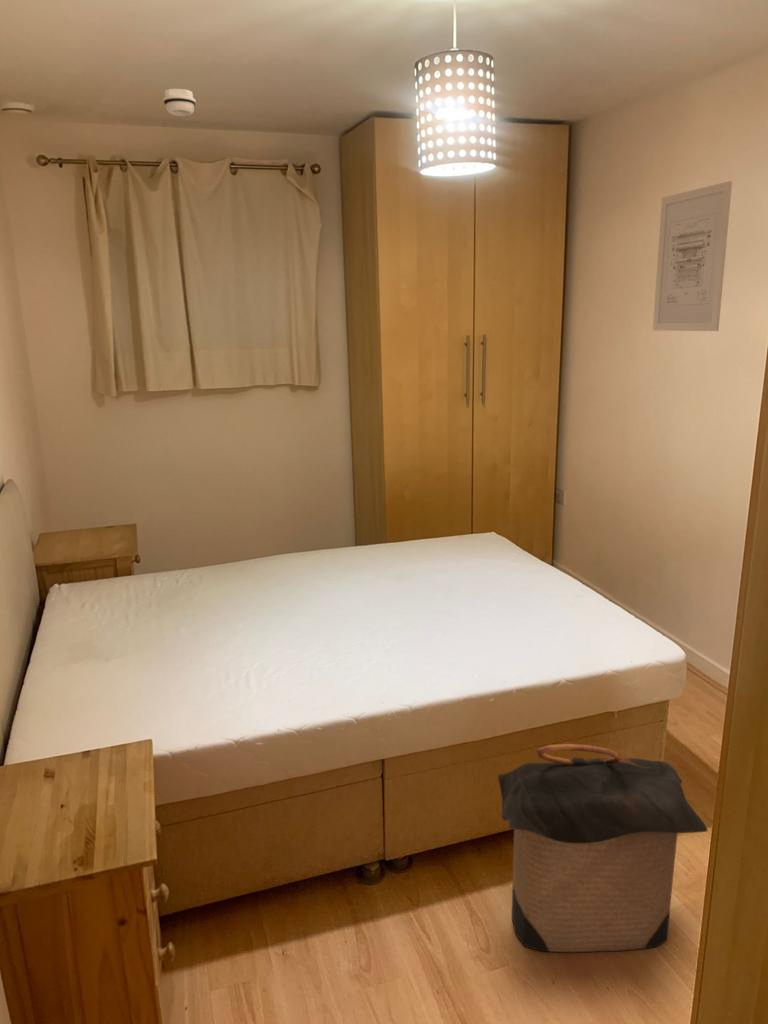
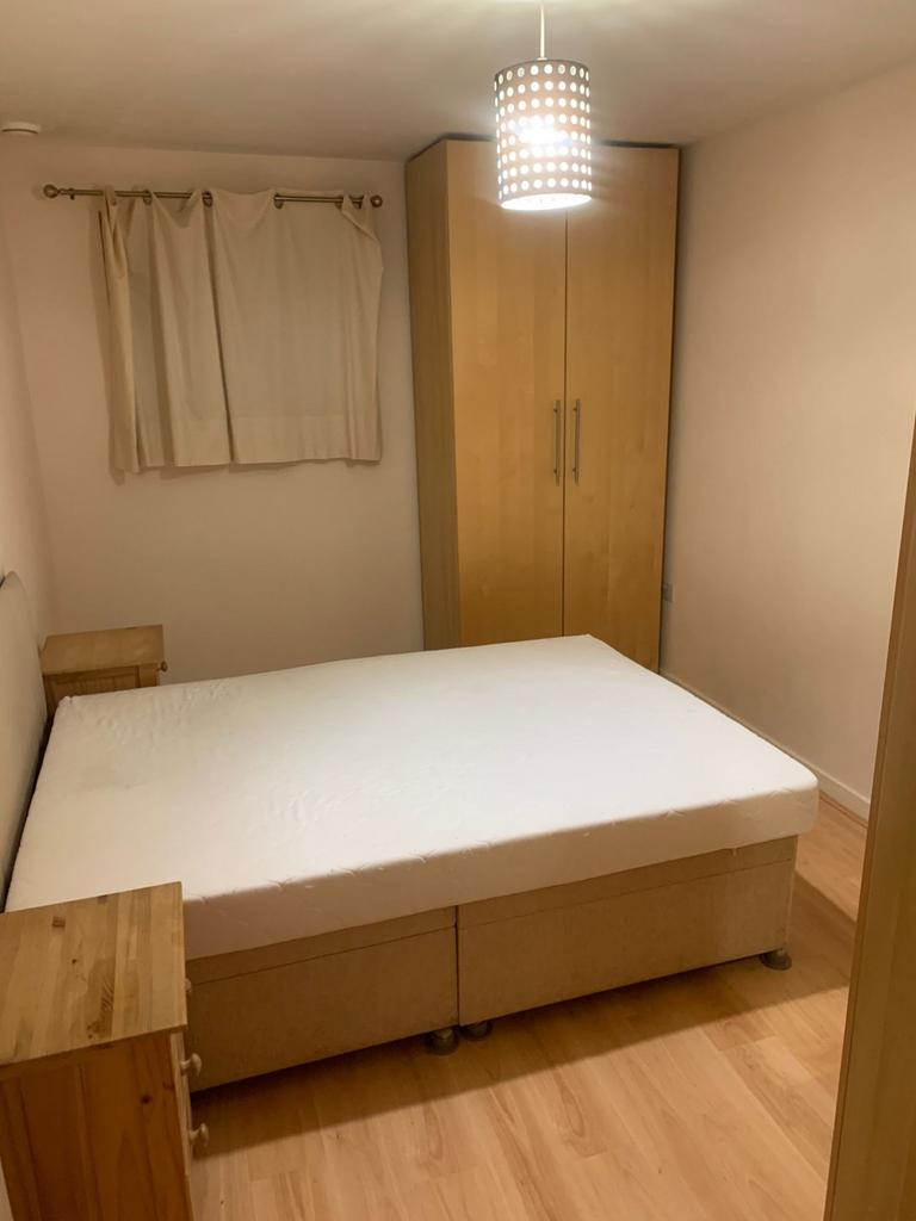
- smoke detector (179, 102)
- wall art (689, 261)
- laundry hamper (596, 827)
